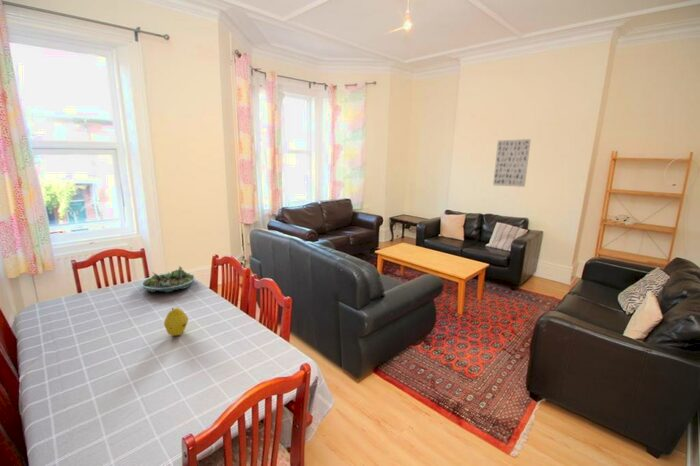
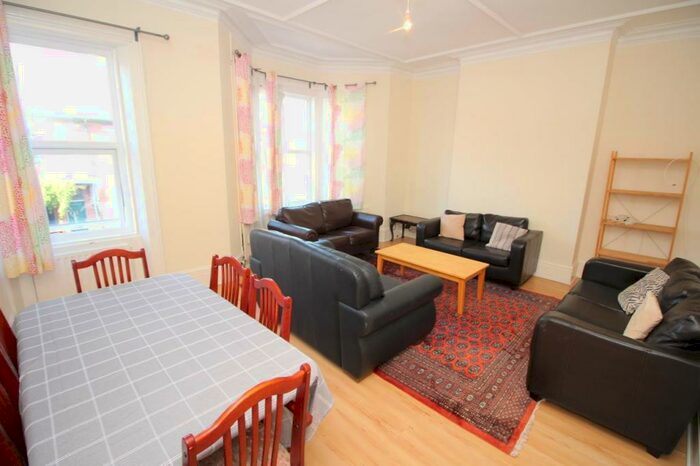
- fruit (176, 321)
- wall art (511, 163)
- succulent planter (168, 276)
